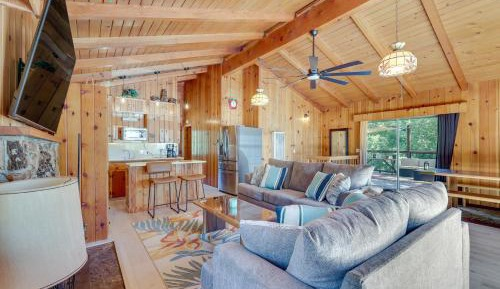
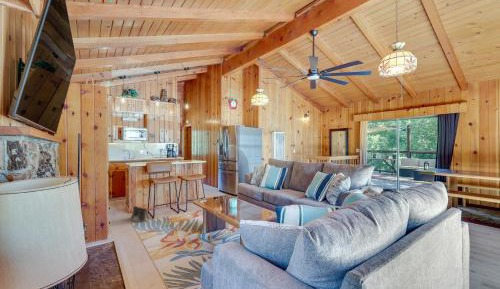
+ saddlebag (140, 213)
